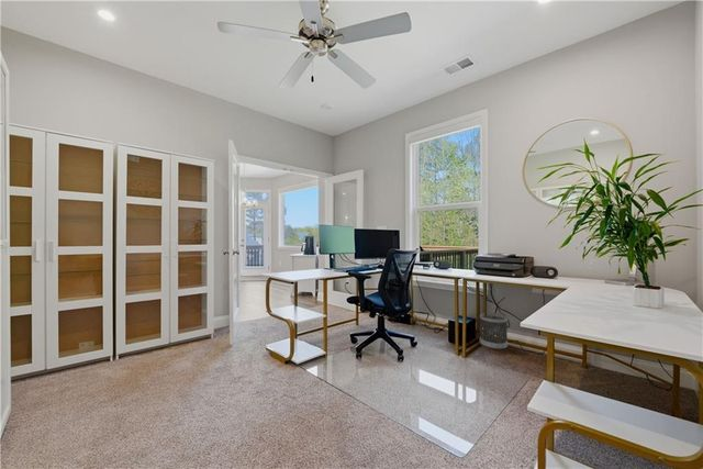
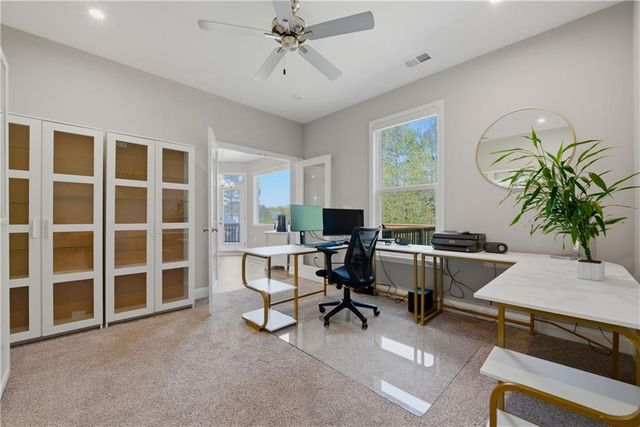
- wastebasket (493, 330)
